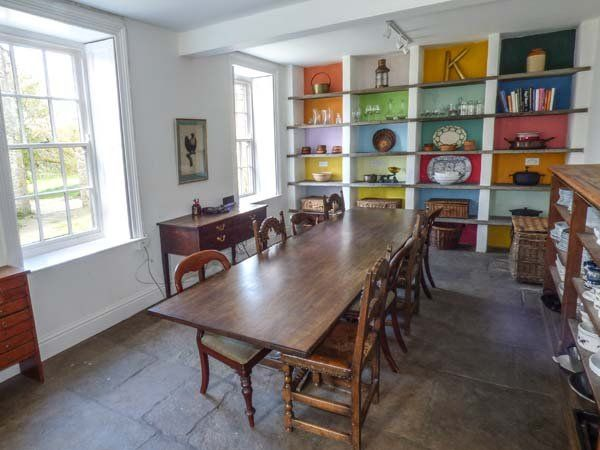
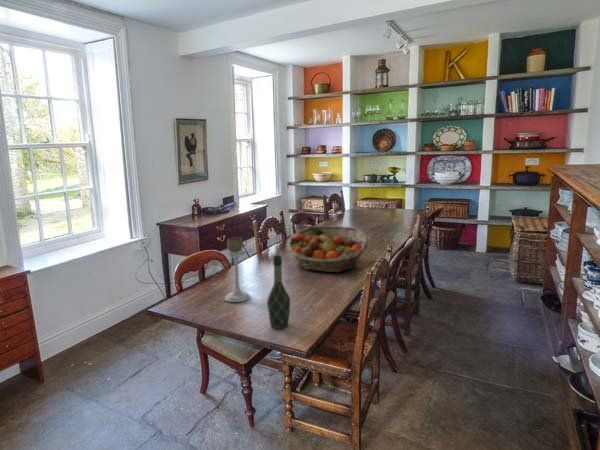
+ wine bottle (278, 291)
+ candle holder (236, 268)
+ fruit basket (327, 248)
